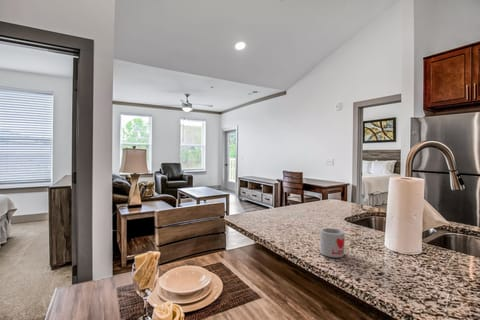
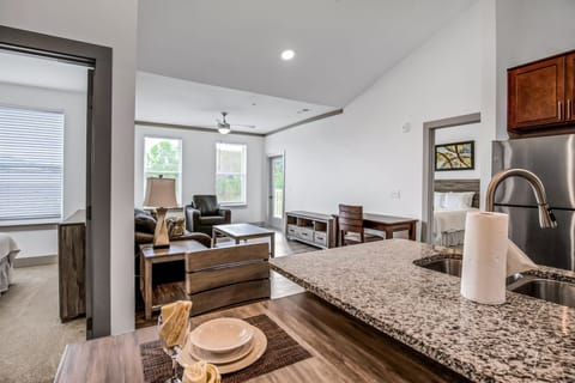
- mug (334, 241)
